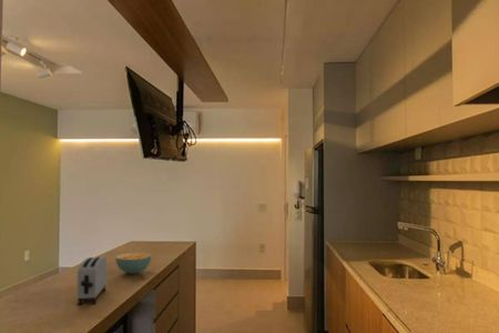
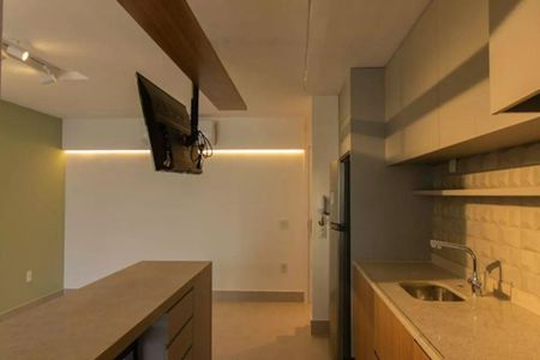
- cereal bowl (133, 264)
- toaster (92, 278)
